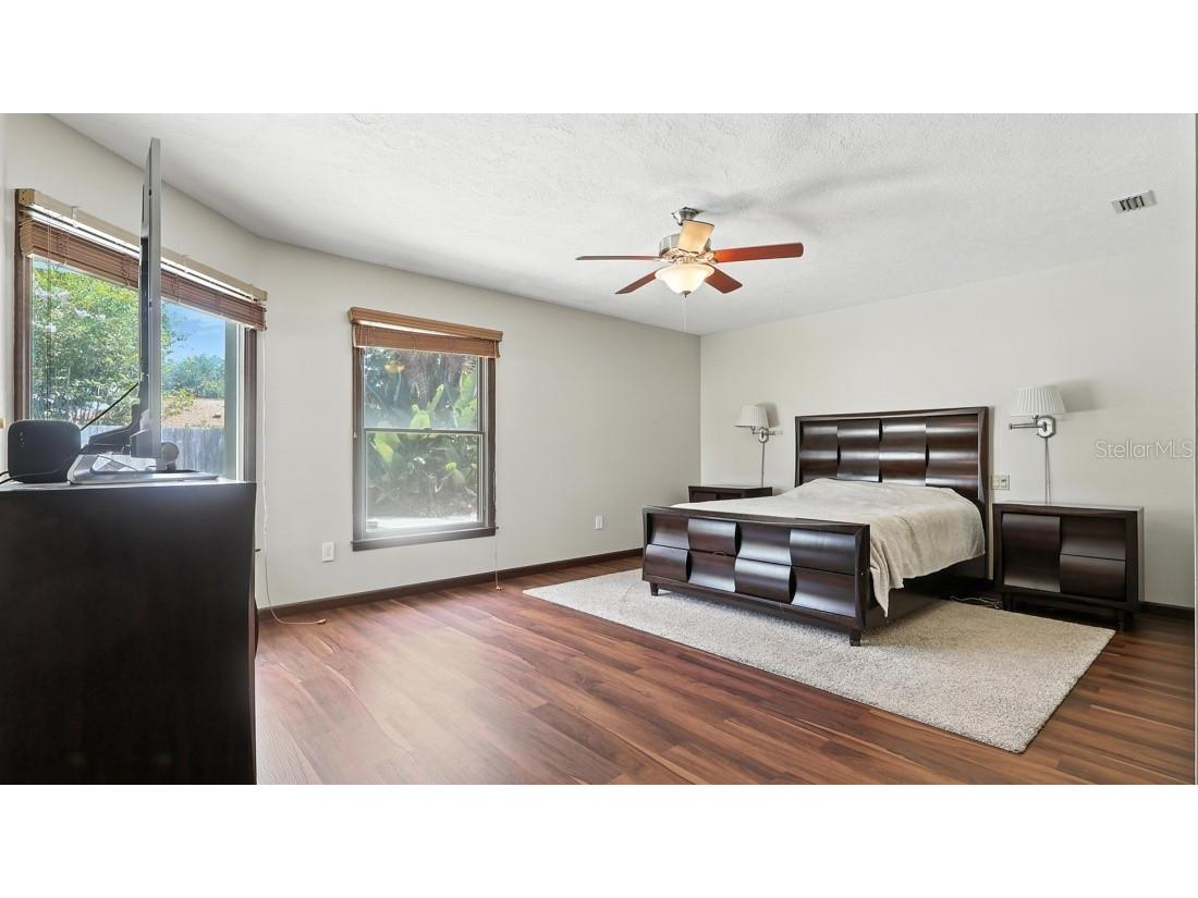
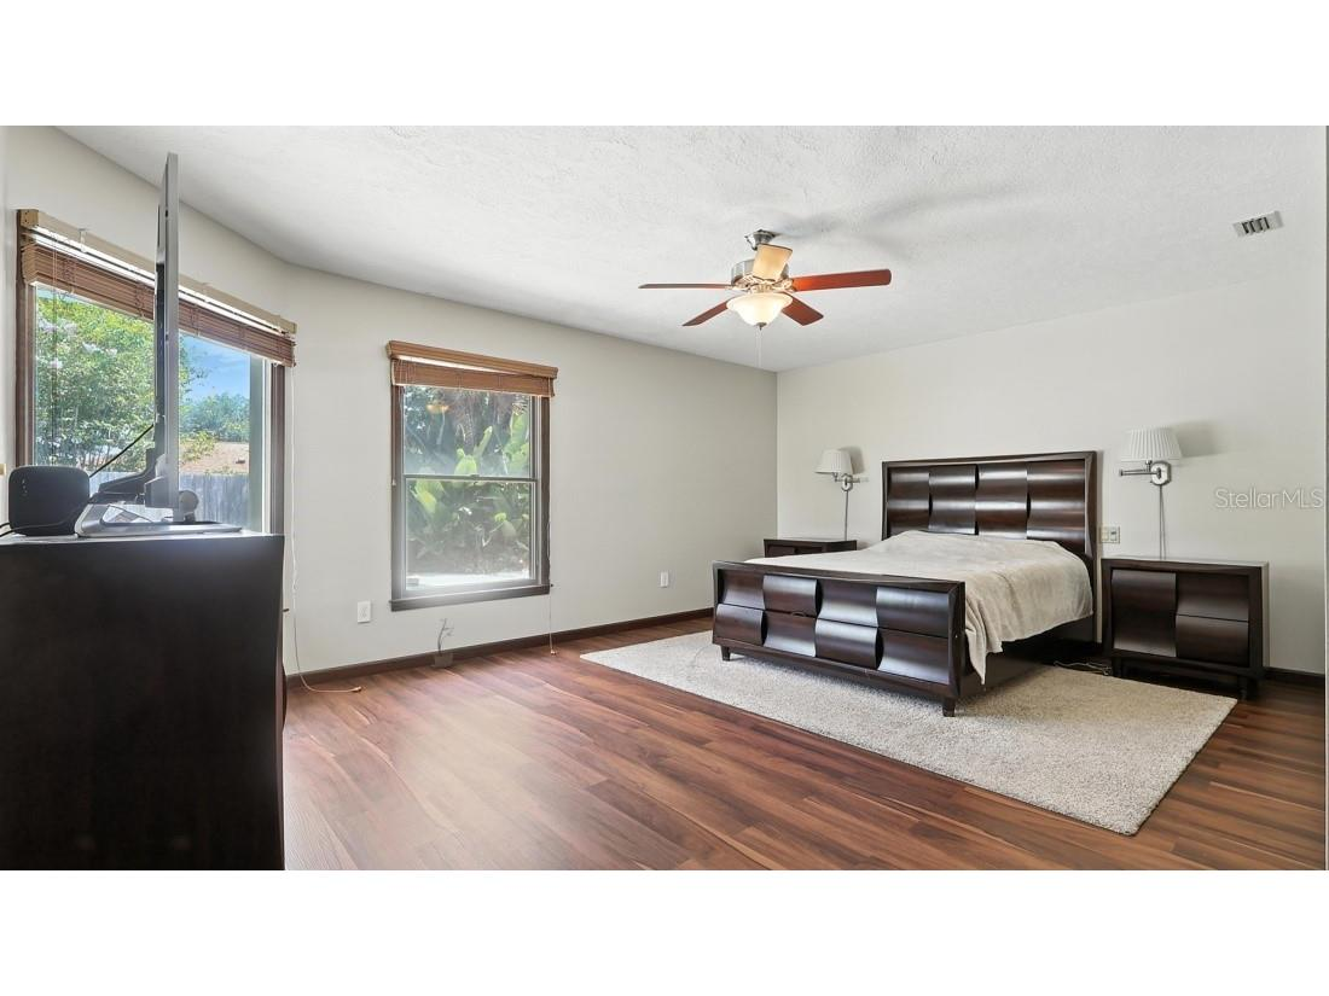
+ potted plant (443, 637)
